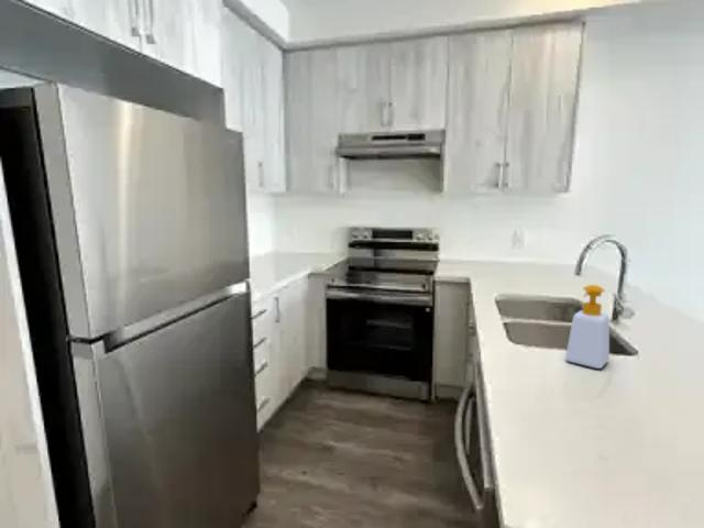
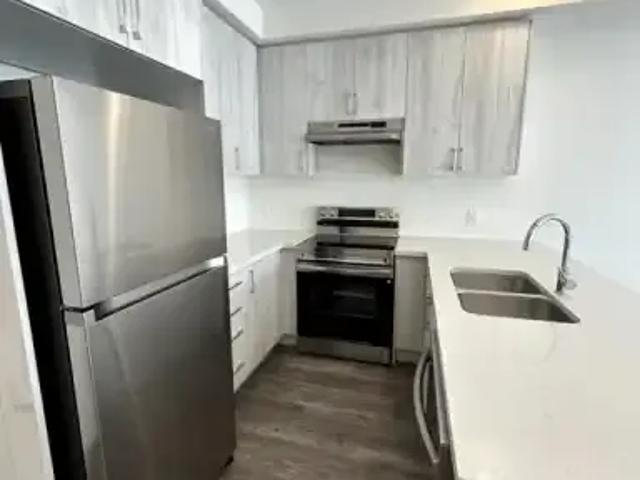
- soap bottle (587, 326)
